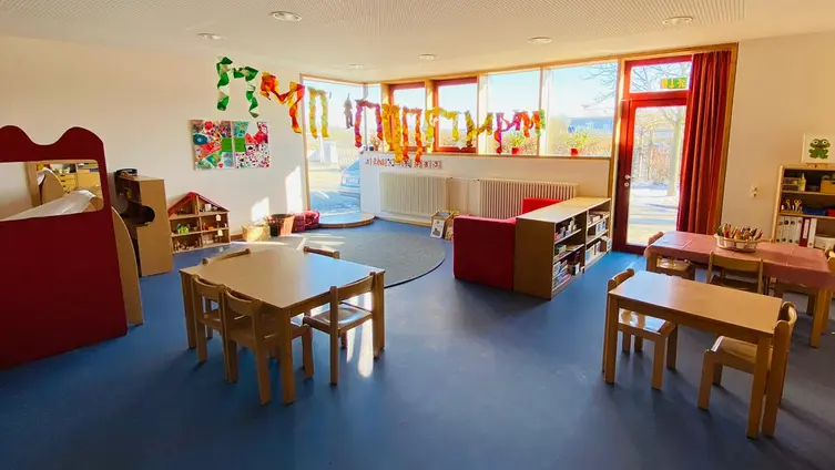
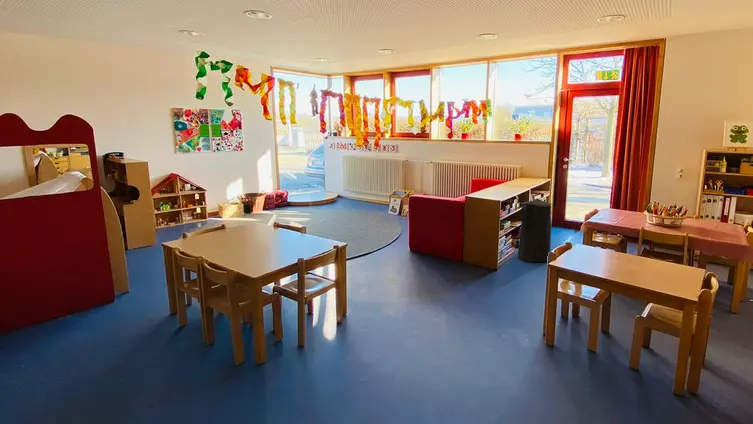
+ trash can (534, 228)
